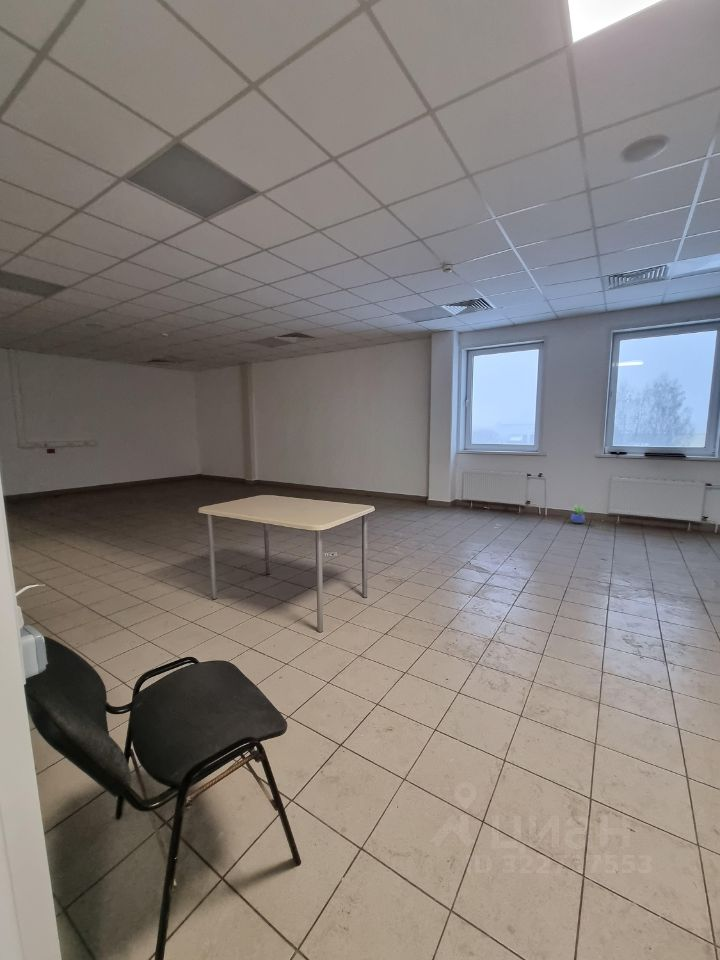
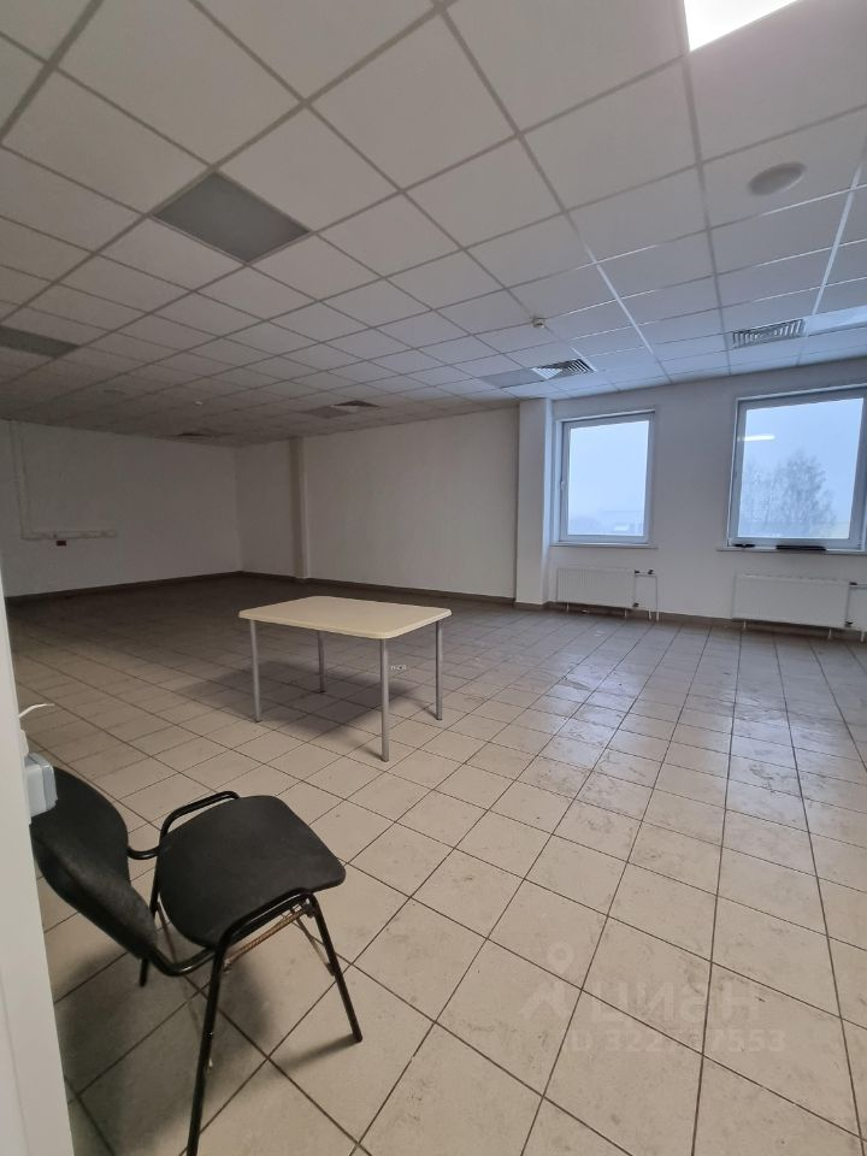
- potted plant (579, 512)
